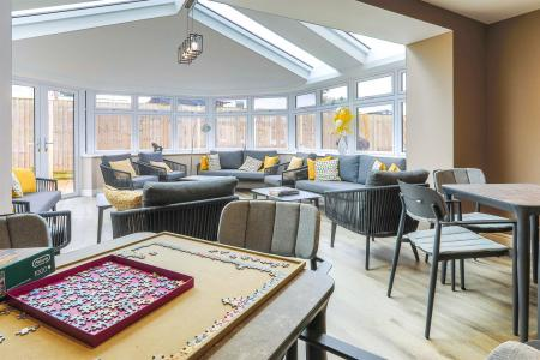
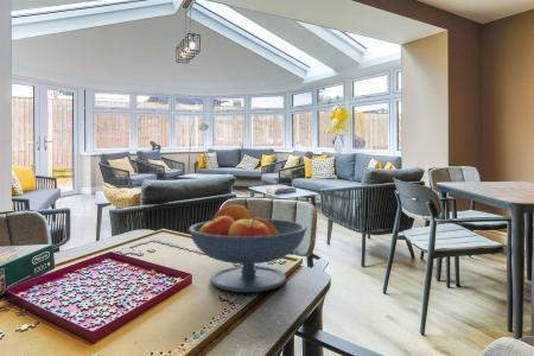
+ fruit bowl (248, 243)
